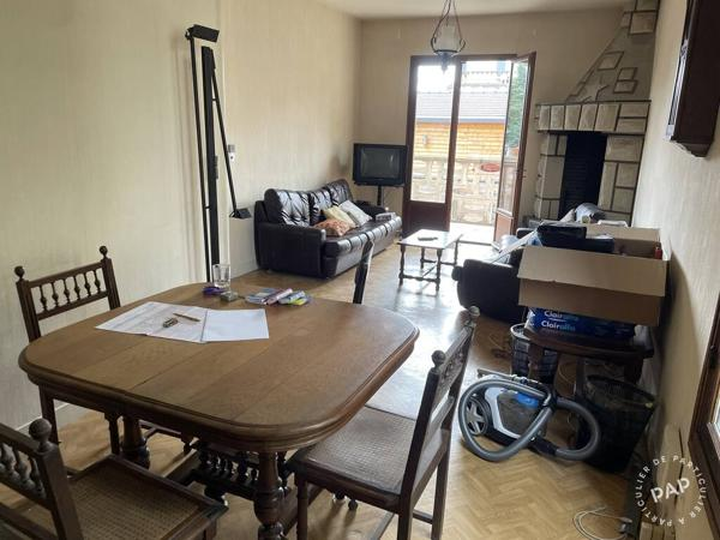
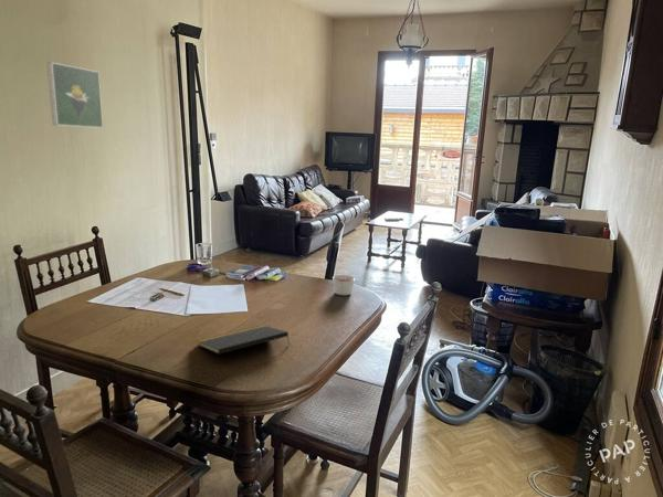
+ notepad (242, 338)
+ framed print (76, 97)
+ candle (343, 285)
